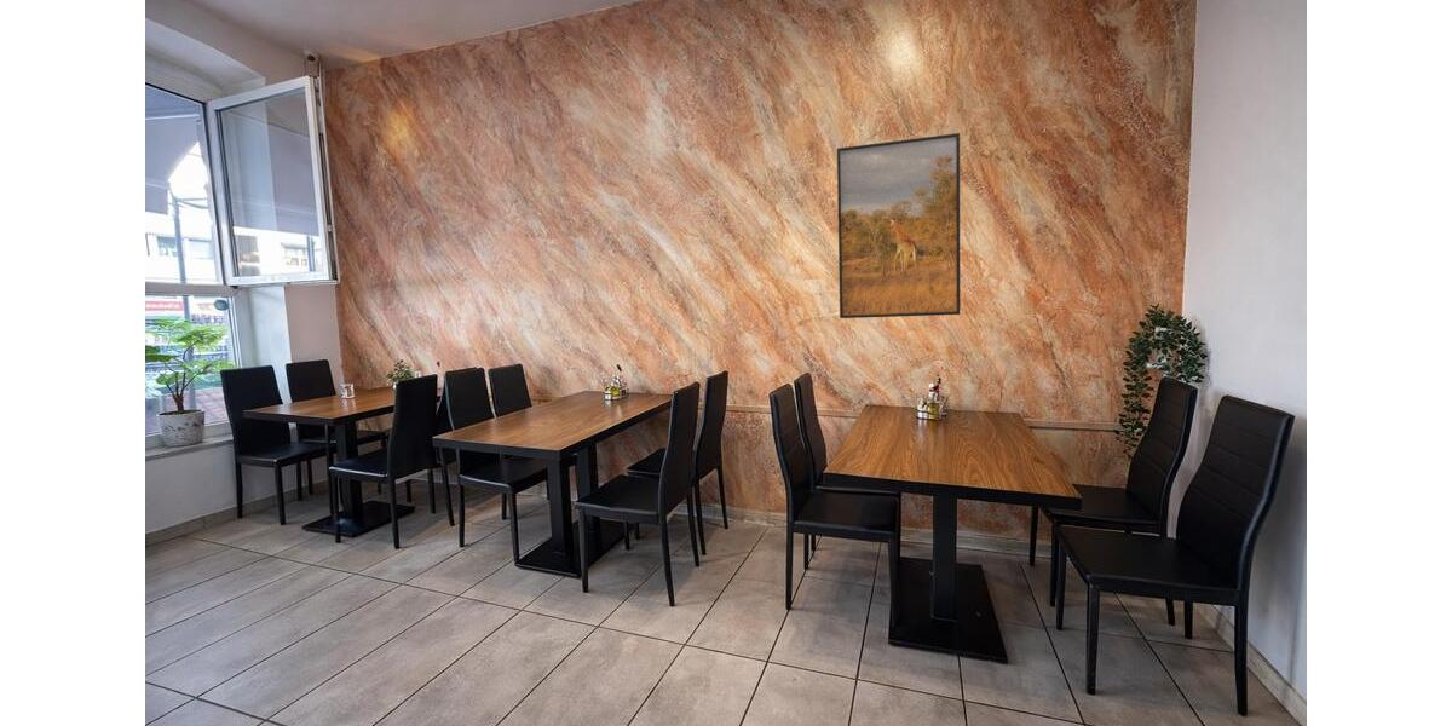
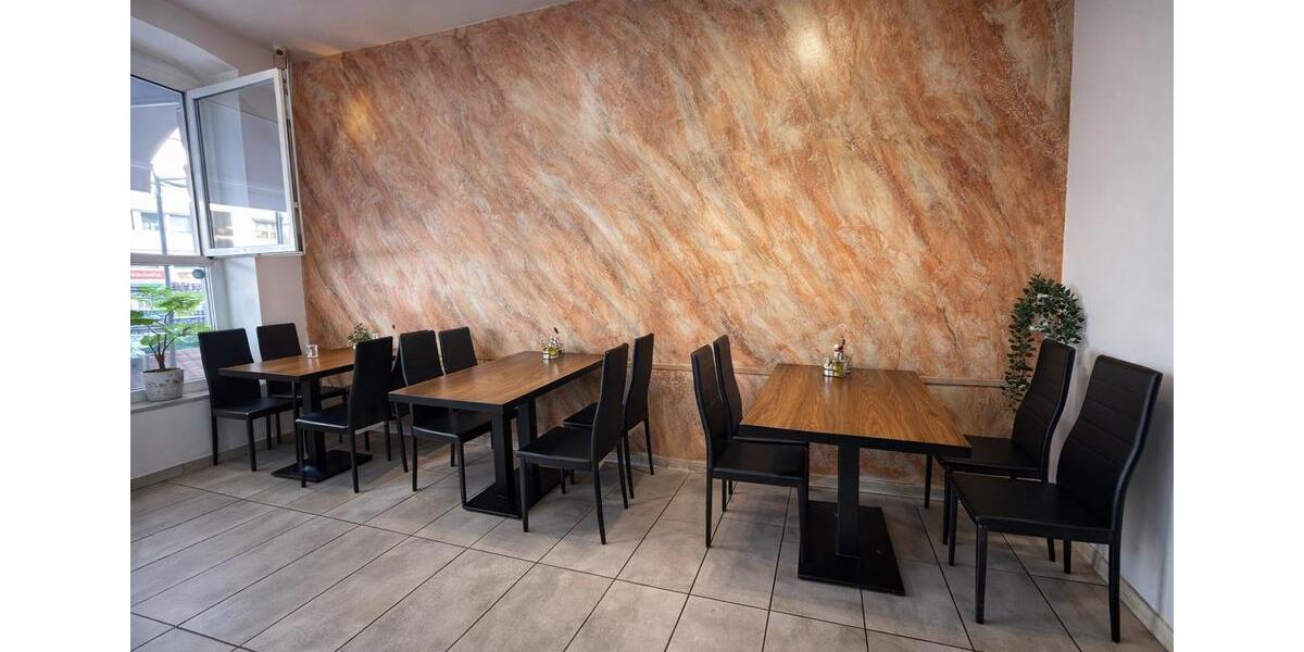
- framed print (897, 229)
